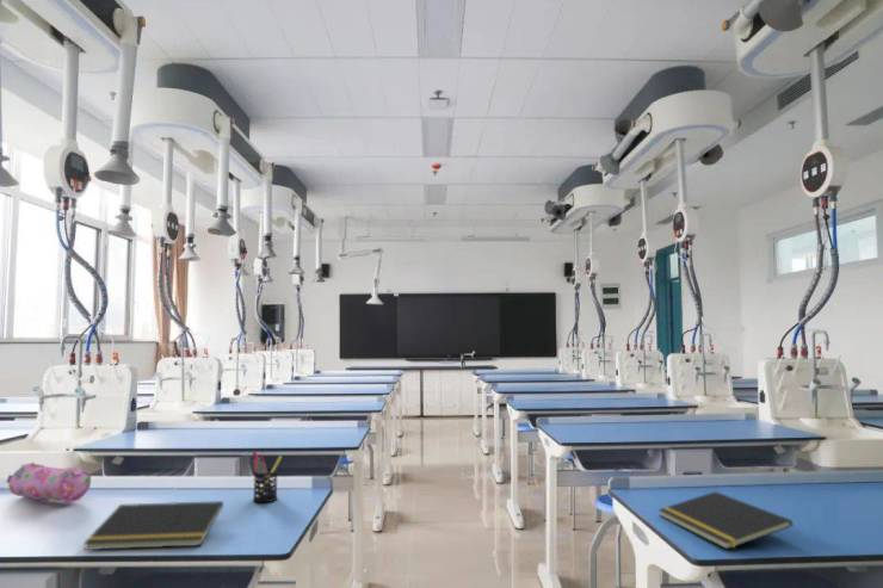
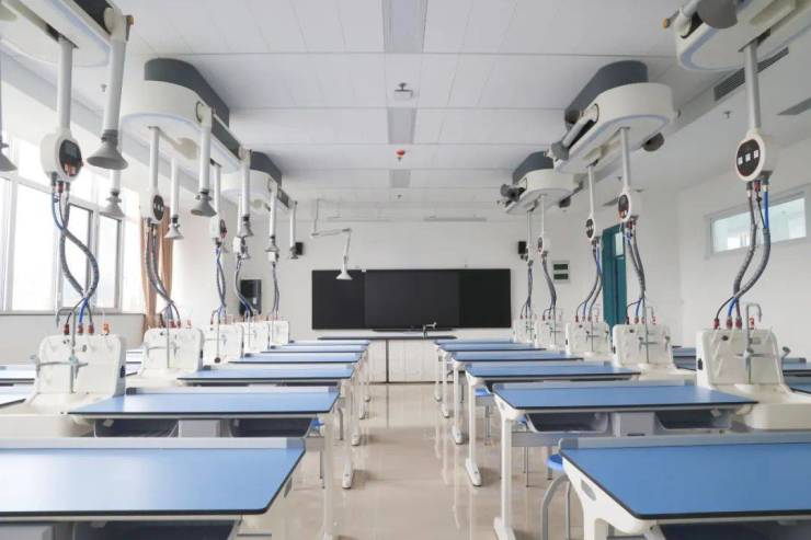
- notepad (158, 524)
- pencil case (49, 482)
- pen holder (263, 475)
- notepad (721, 516)
